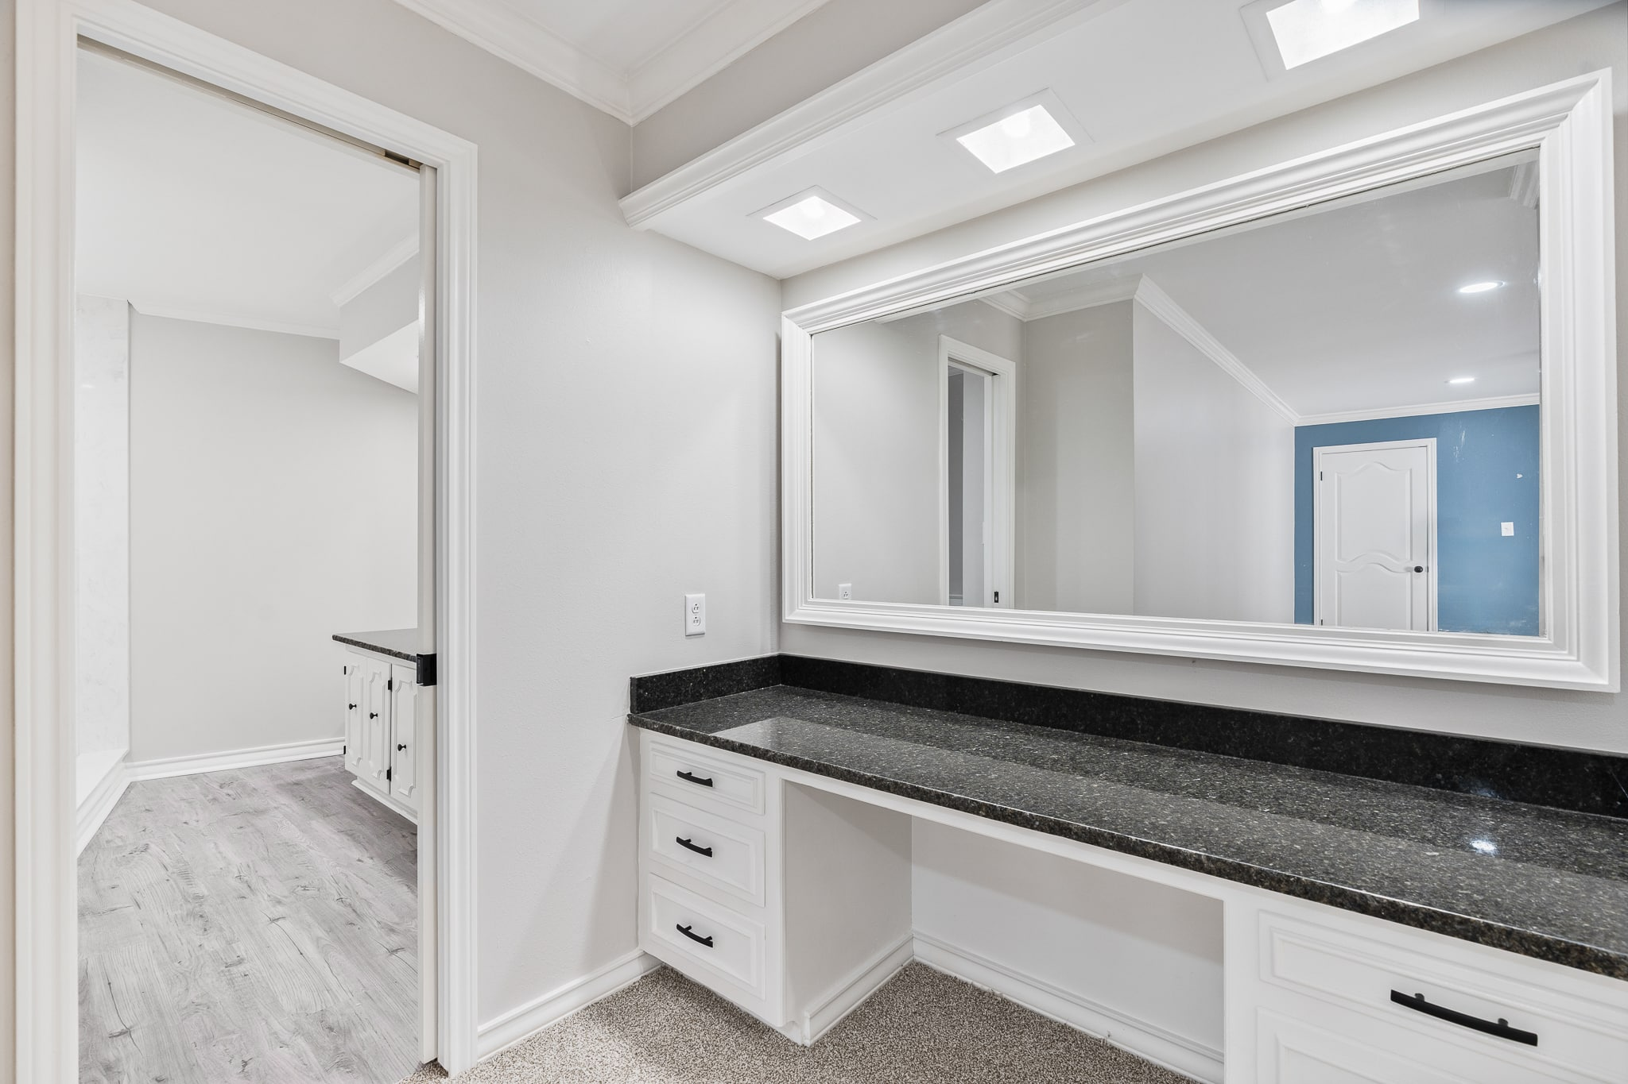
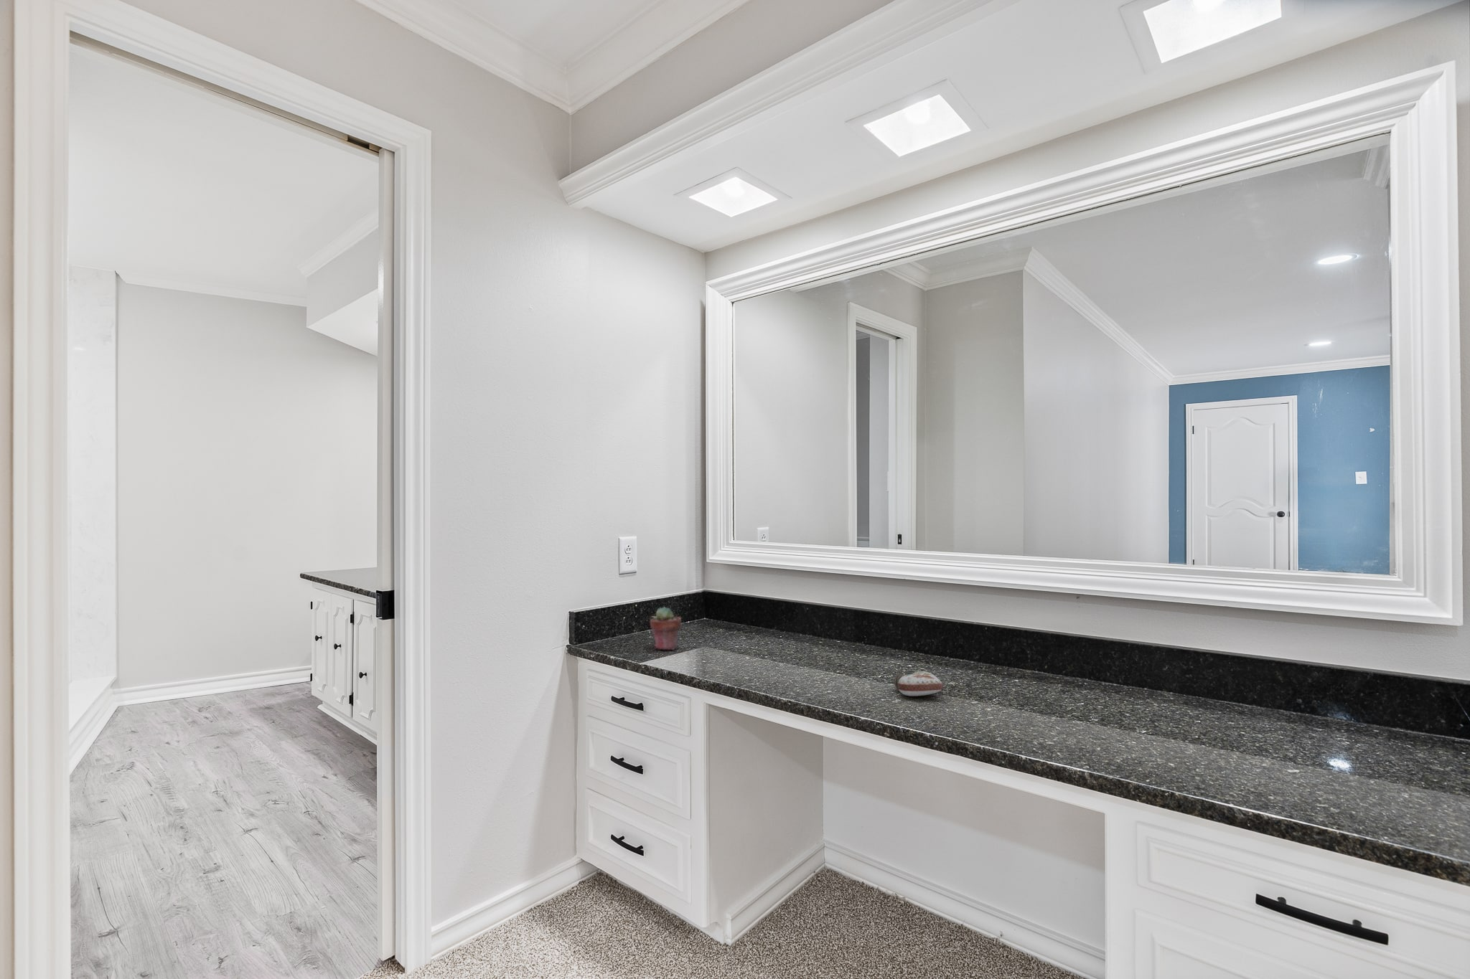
+ potted succulent (666, 627)
+ perfume bottle (918, 684)
